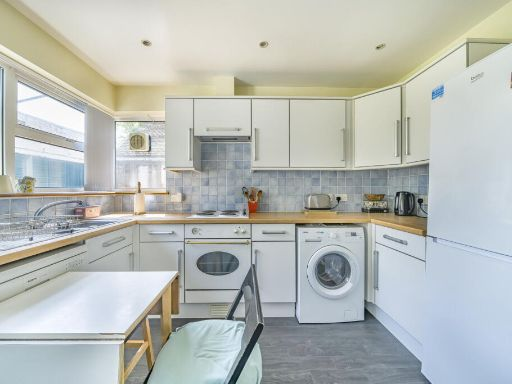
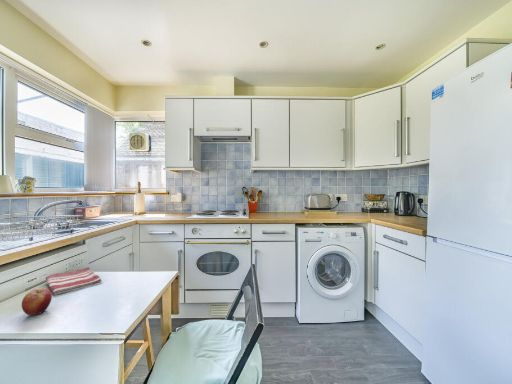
+ apple (37, 301)
+ dish towel (73, 279)
